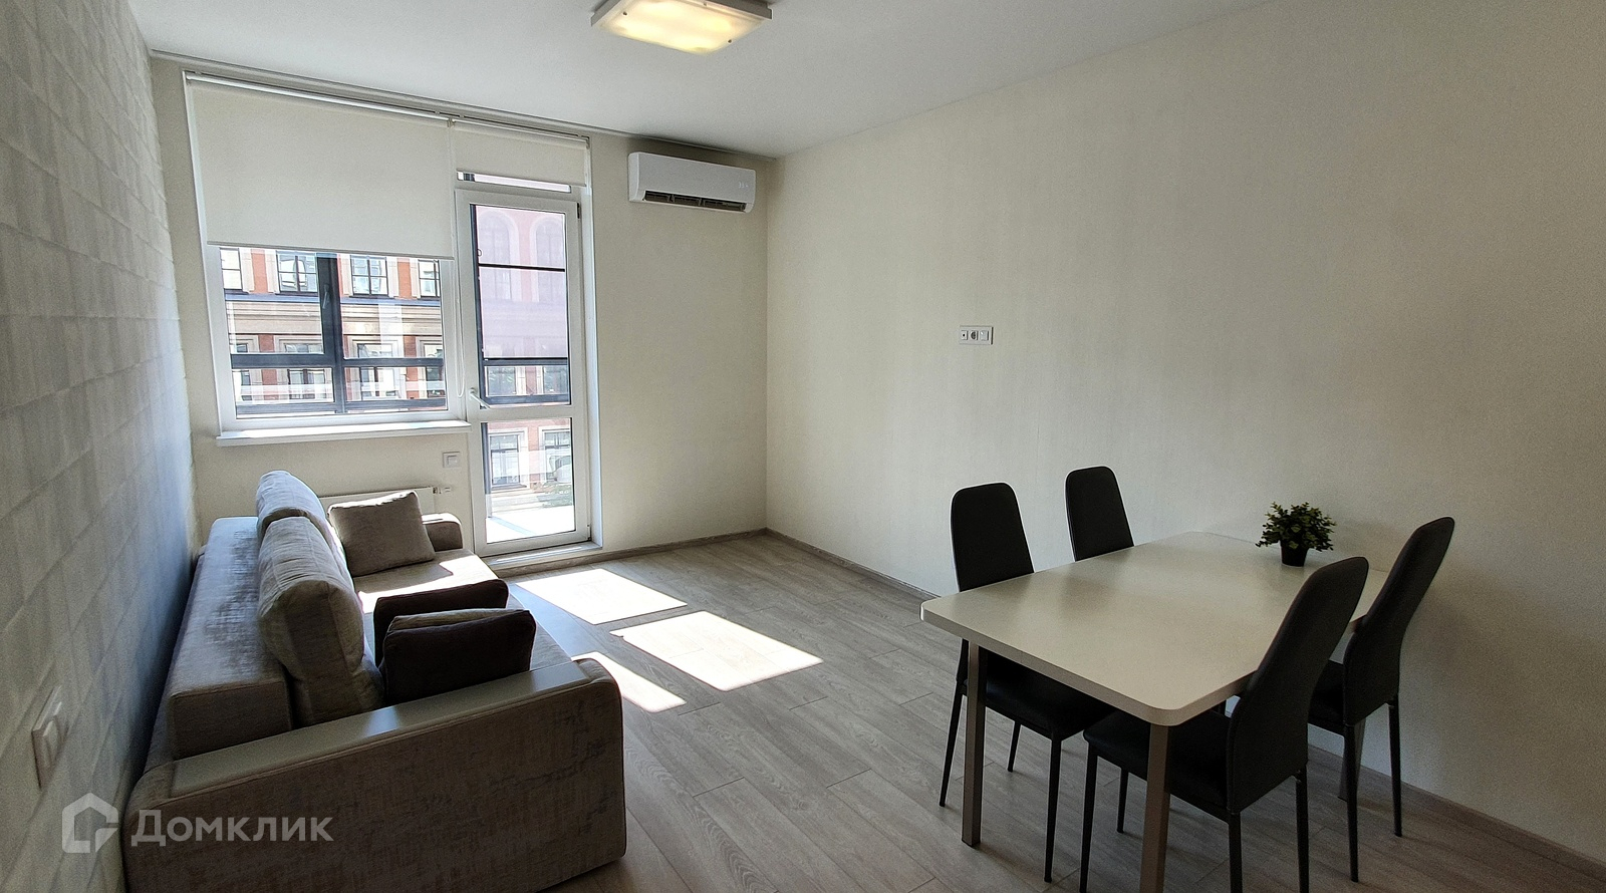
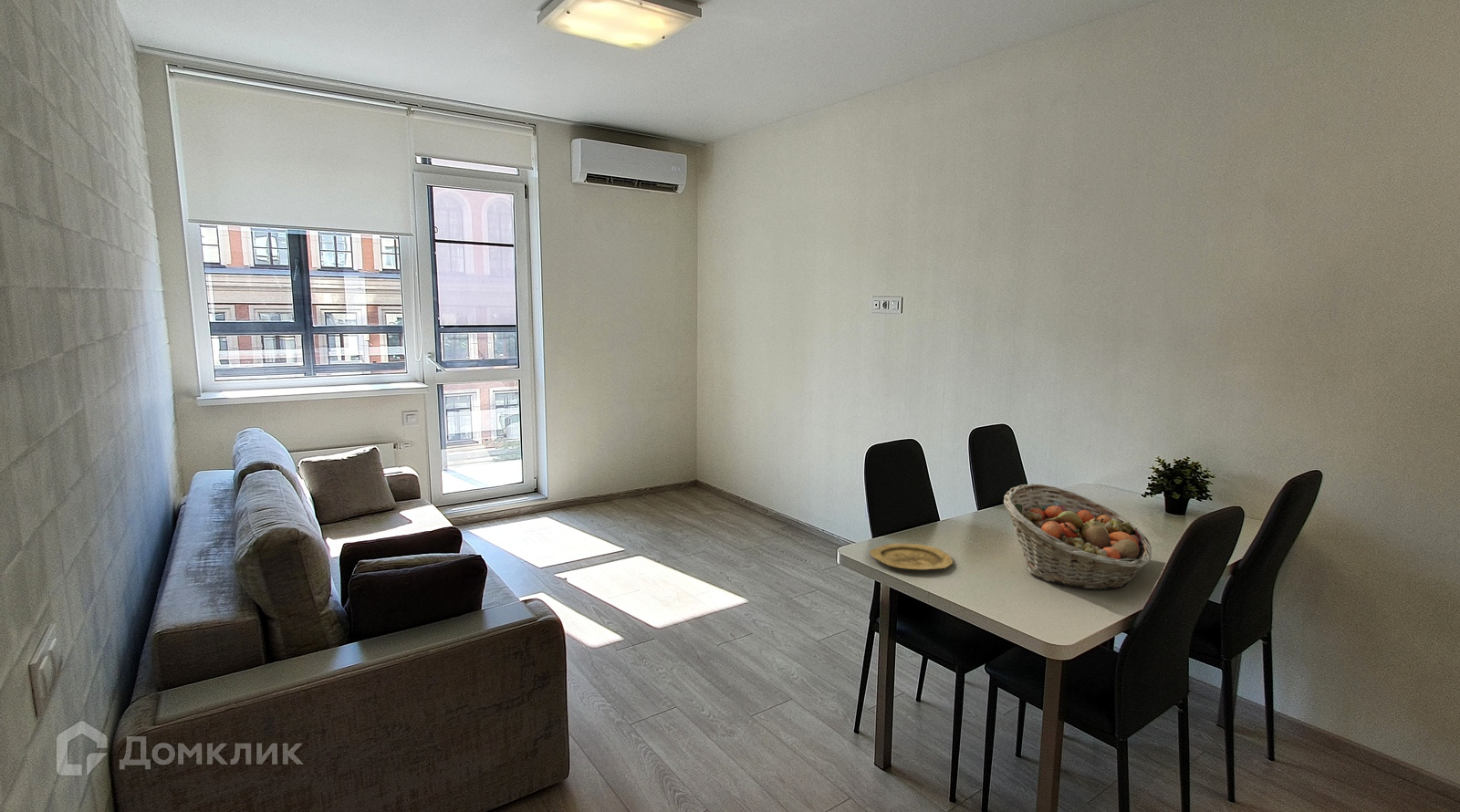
+ plate (910, 557)
+ fruit basket (1074, 534)
